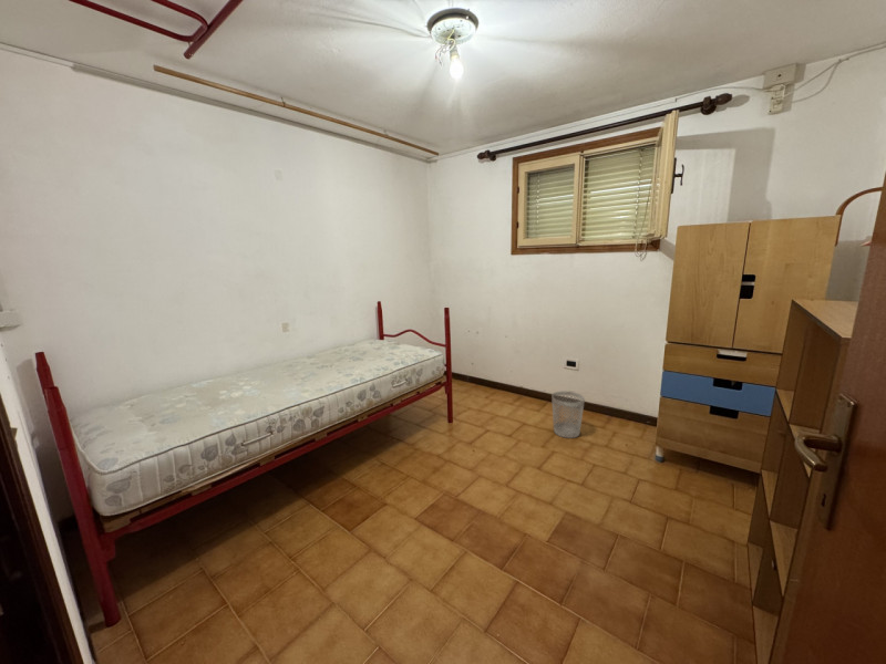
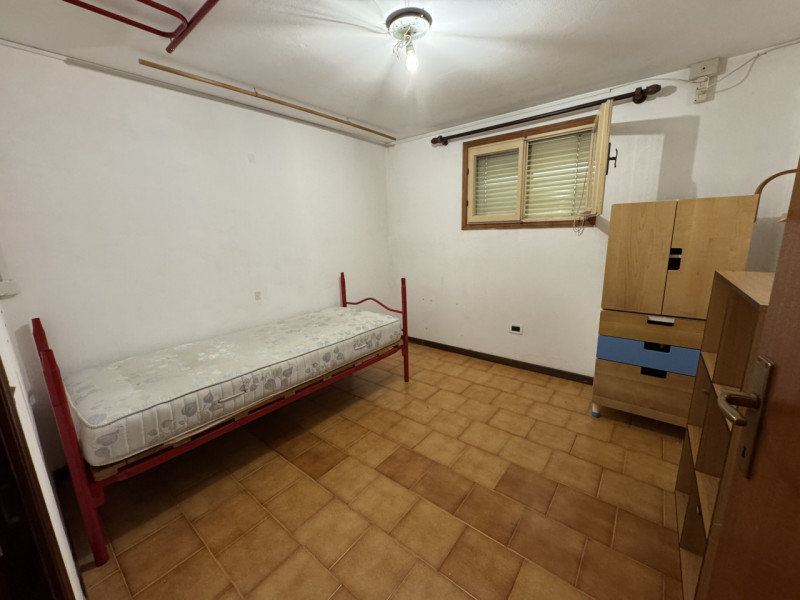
- wastebasket (567, 414)
